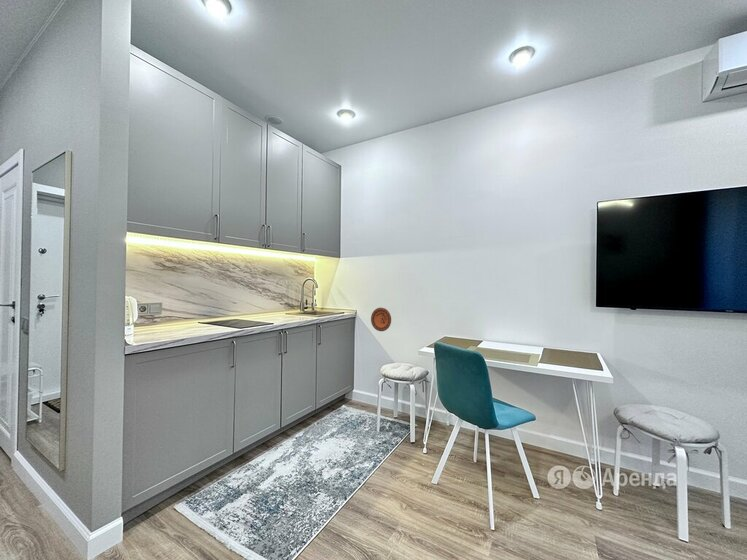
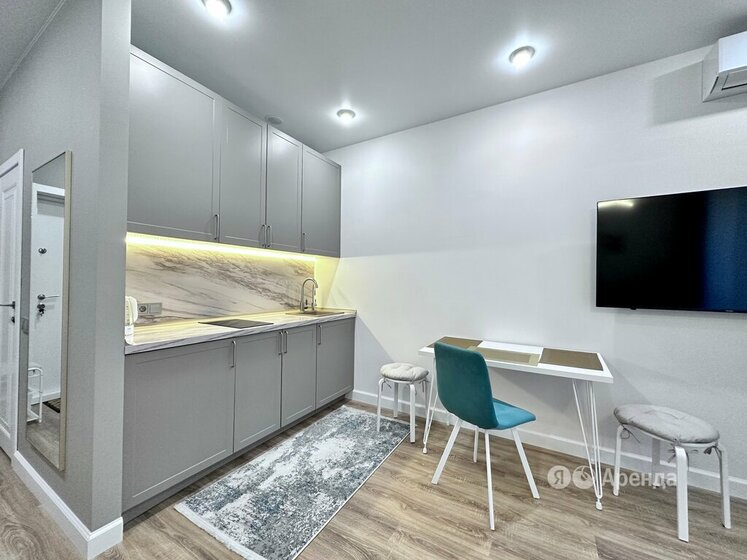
- decorative plate (381, 319)
